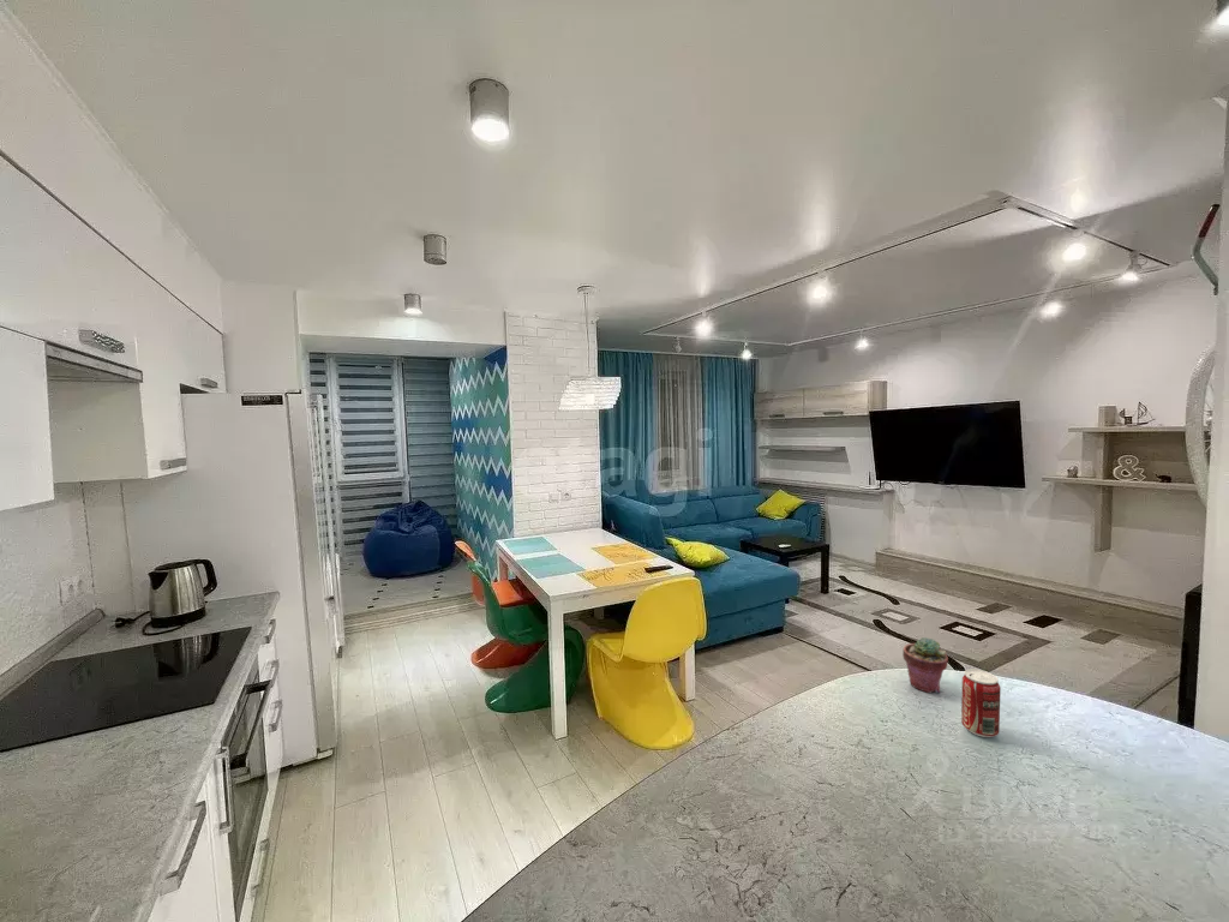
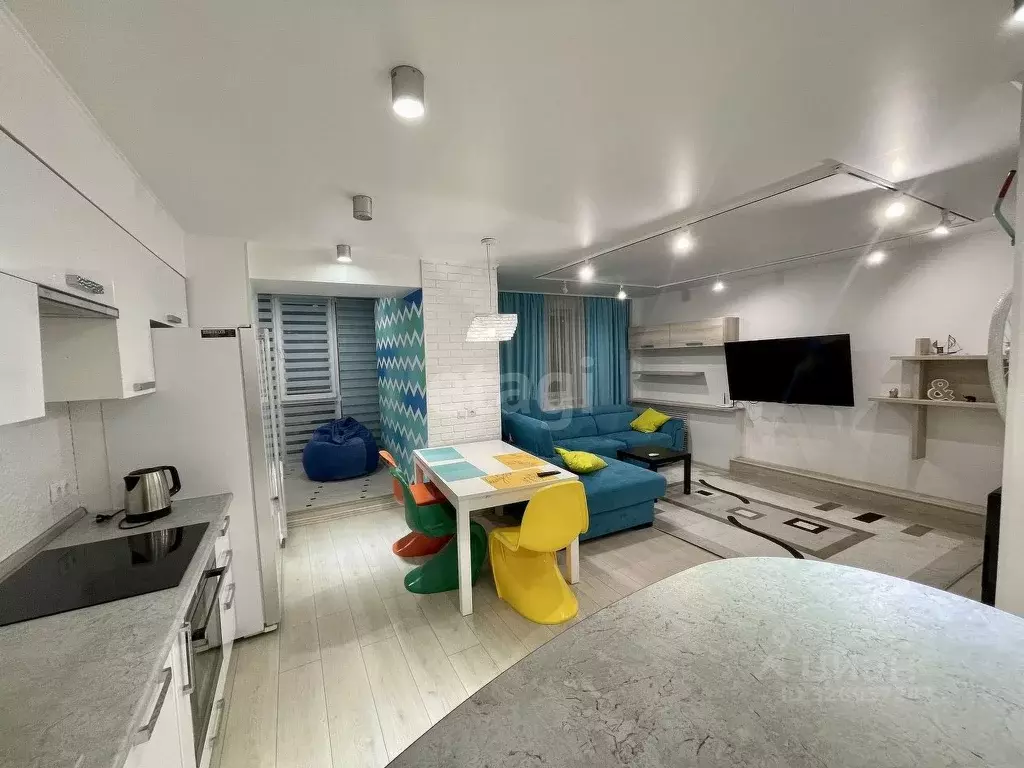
- potted succulent (924, 661)
- beverage can (979, 701)
